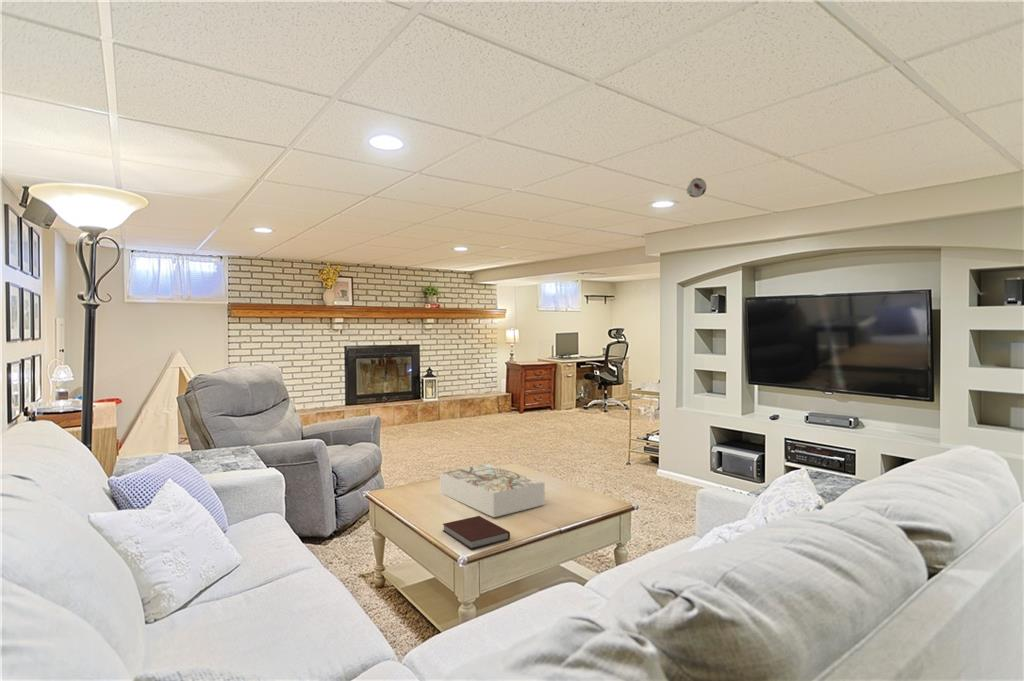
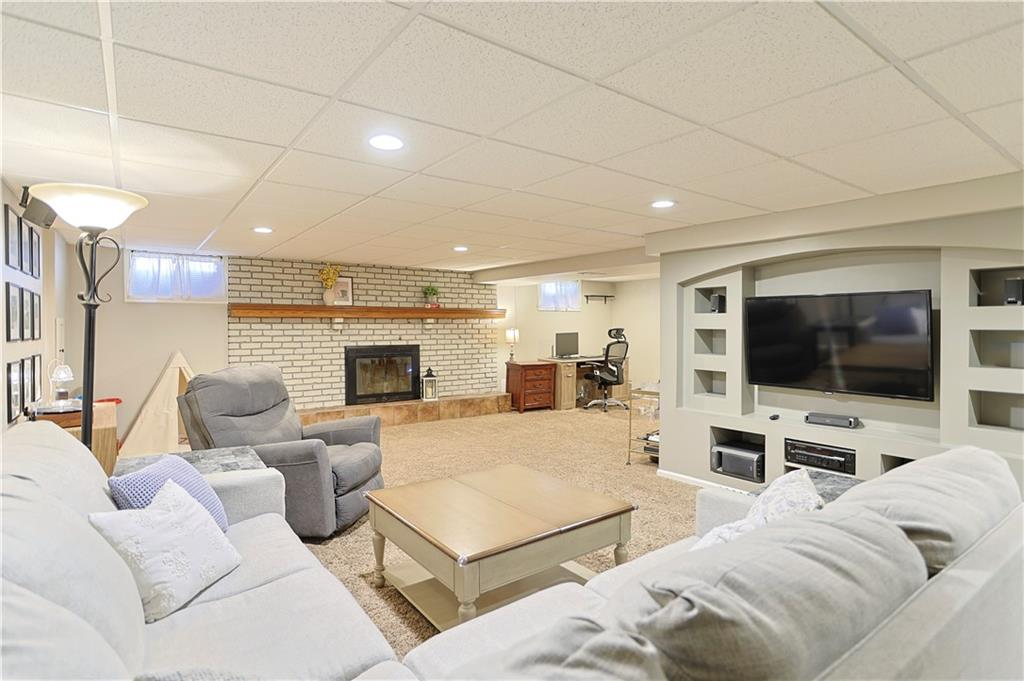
- notebook (475, 531)
- smoke detector (696, 187)
- board game (490, 487)
